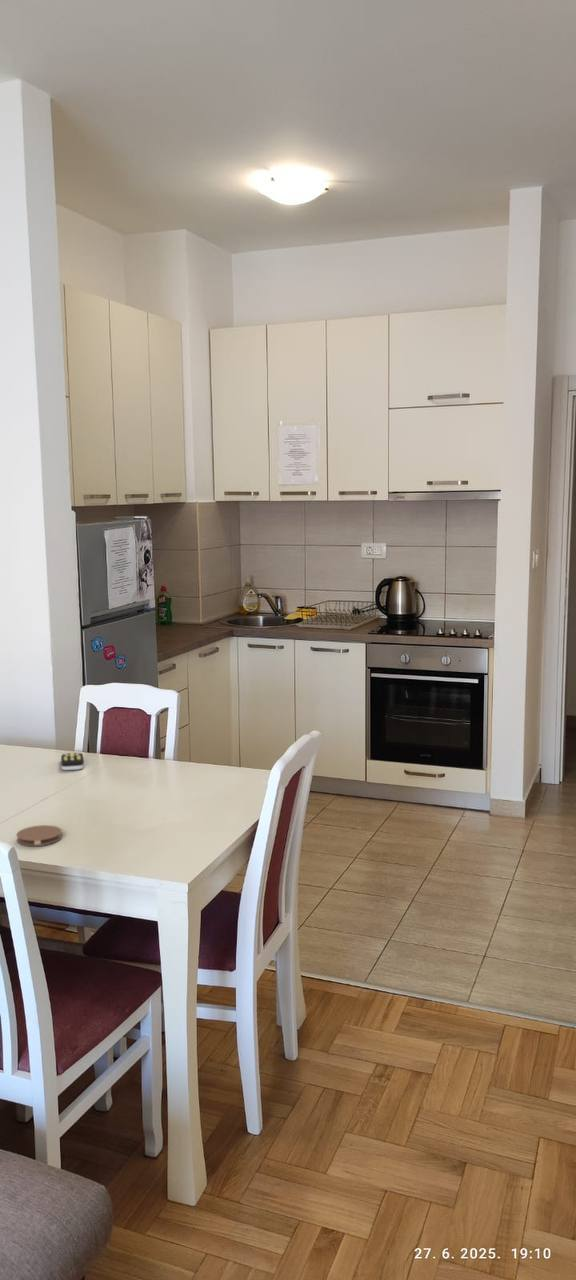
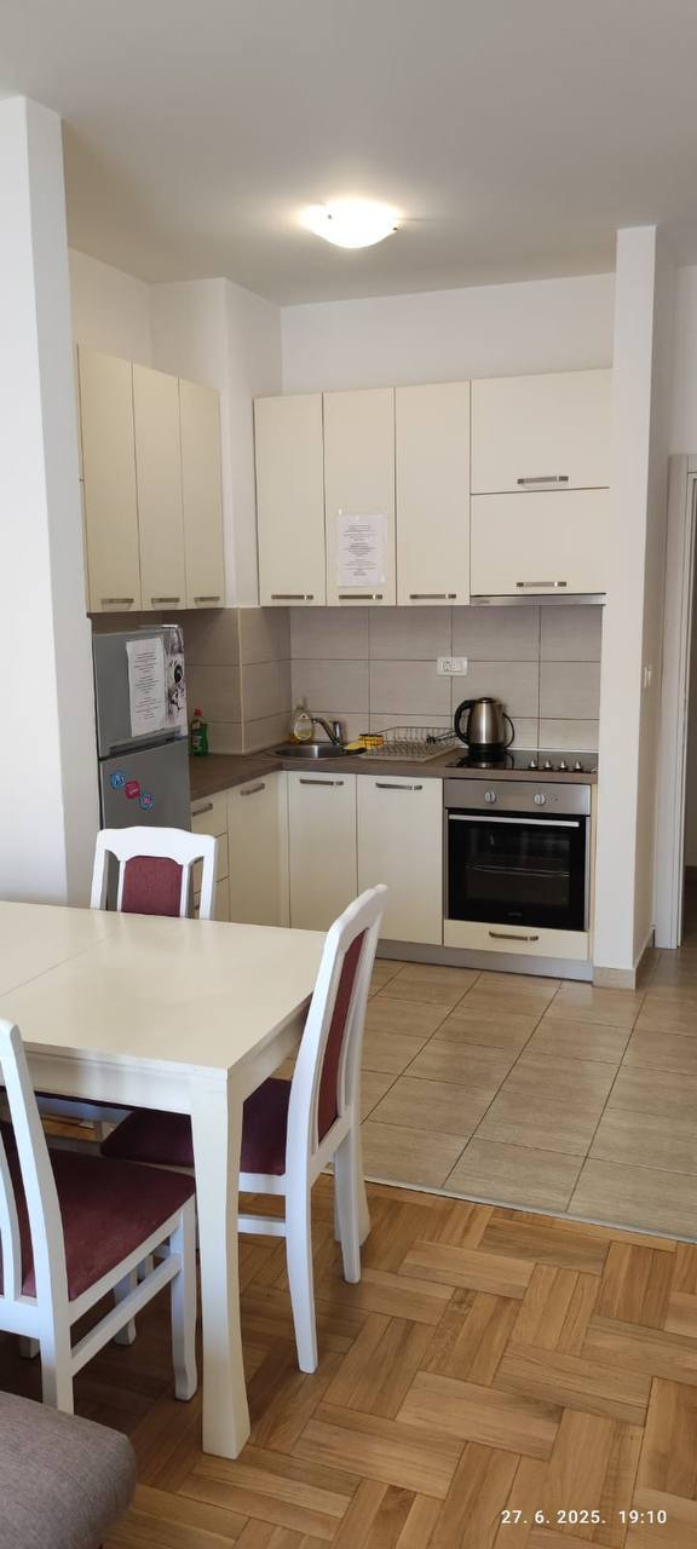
- coaster (39, 835)
- remote control (72, 761)
